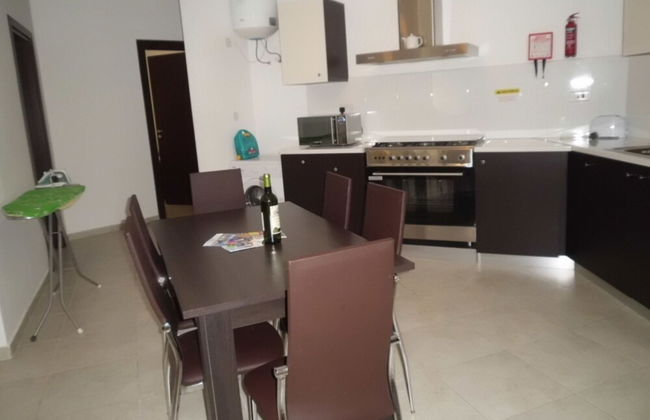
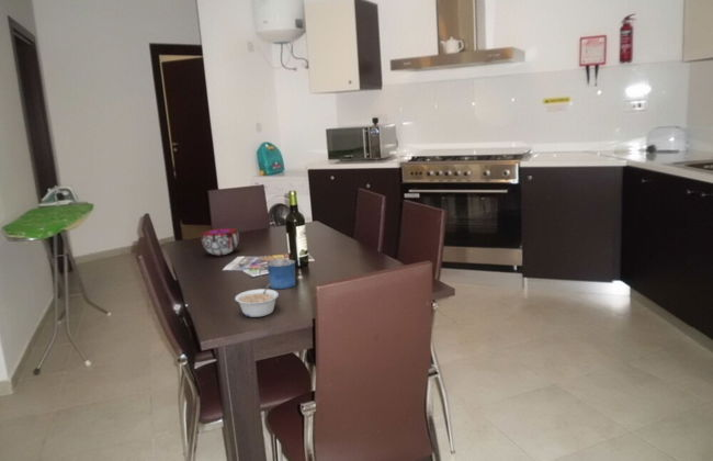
+ mug (278, 273)
+ decorative bowl (220, 243)
+ legume (257, 301)
